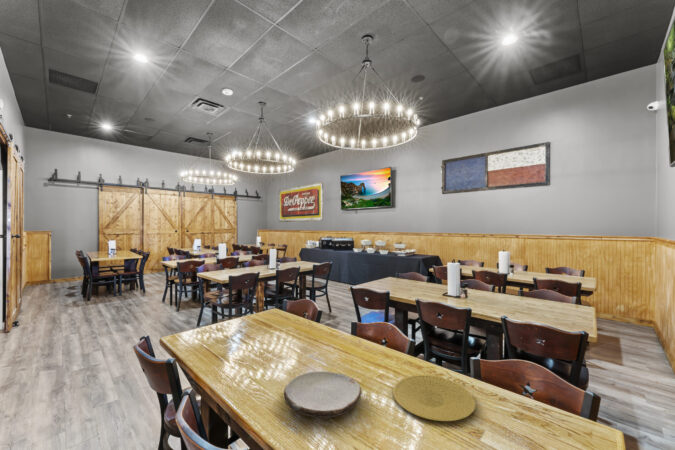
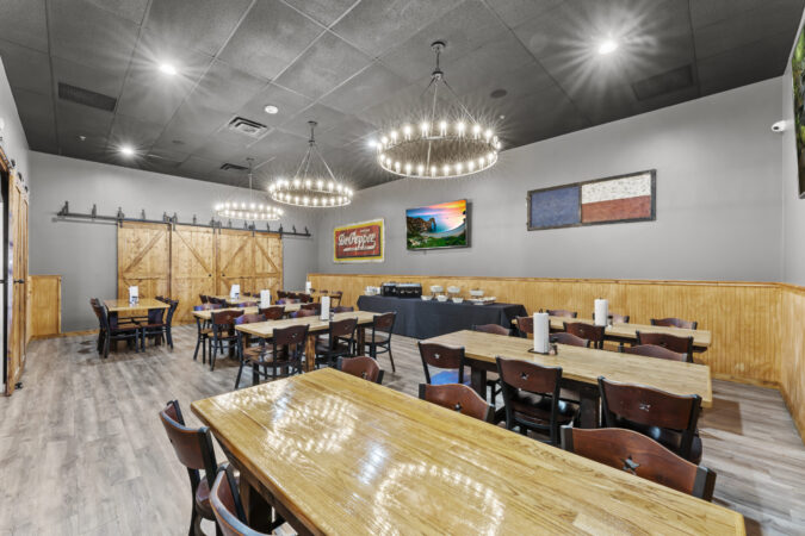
- plate (433, 396)
- plate (323, 392)
